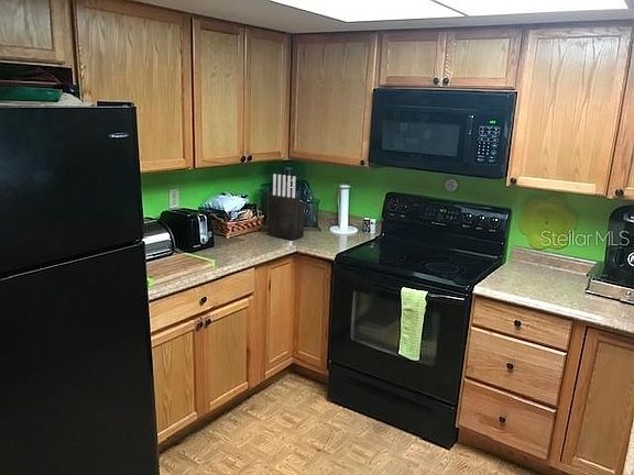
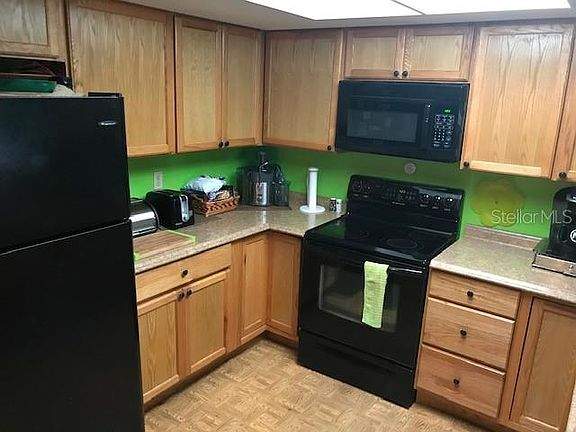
- knife block (287, 206)
